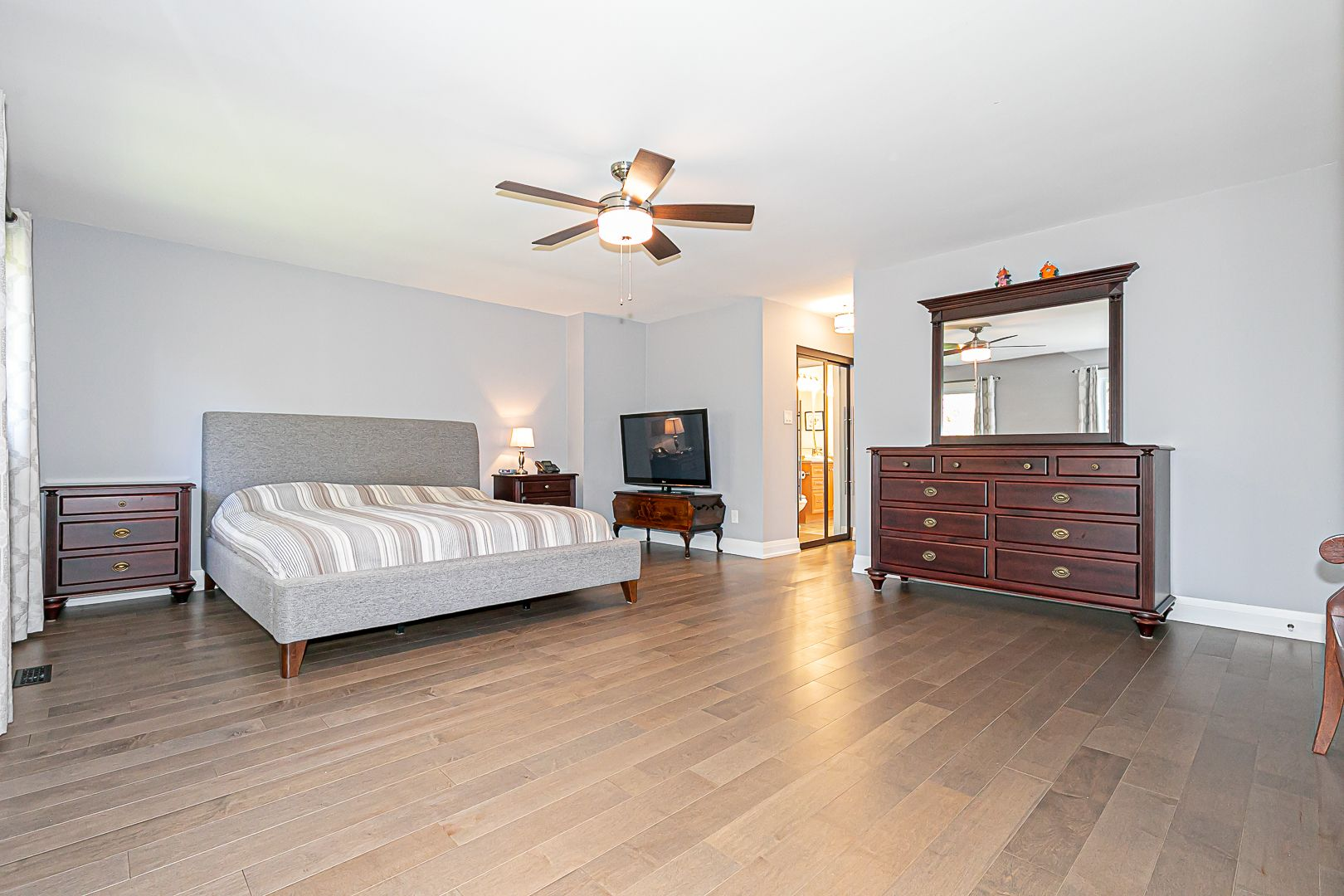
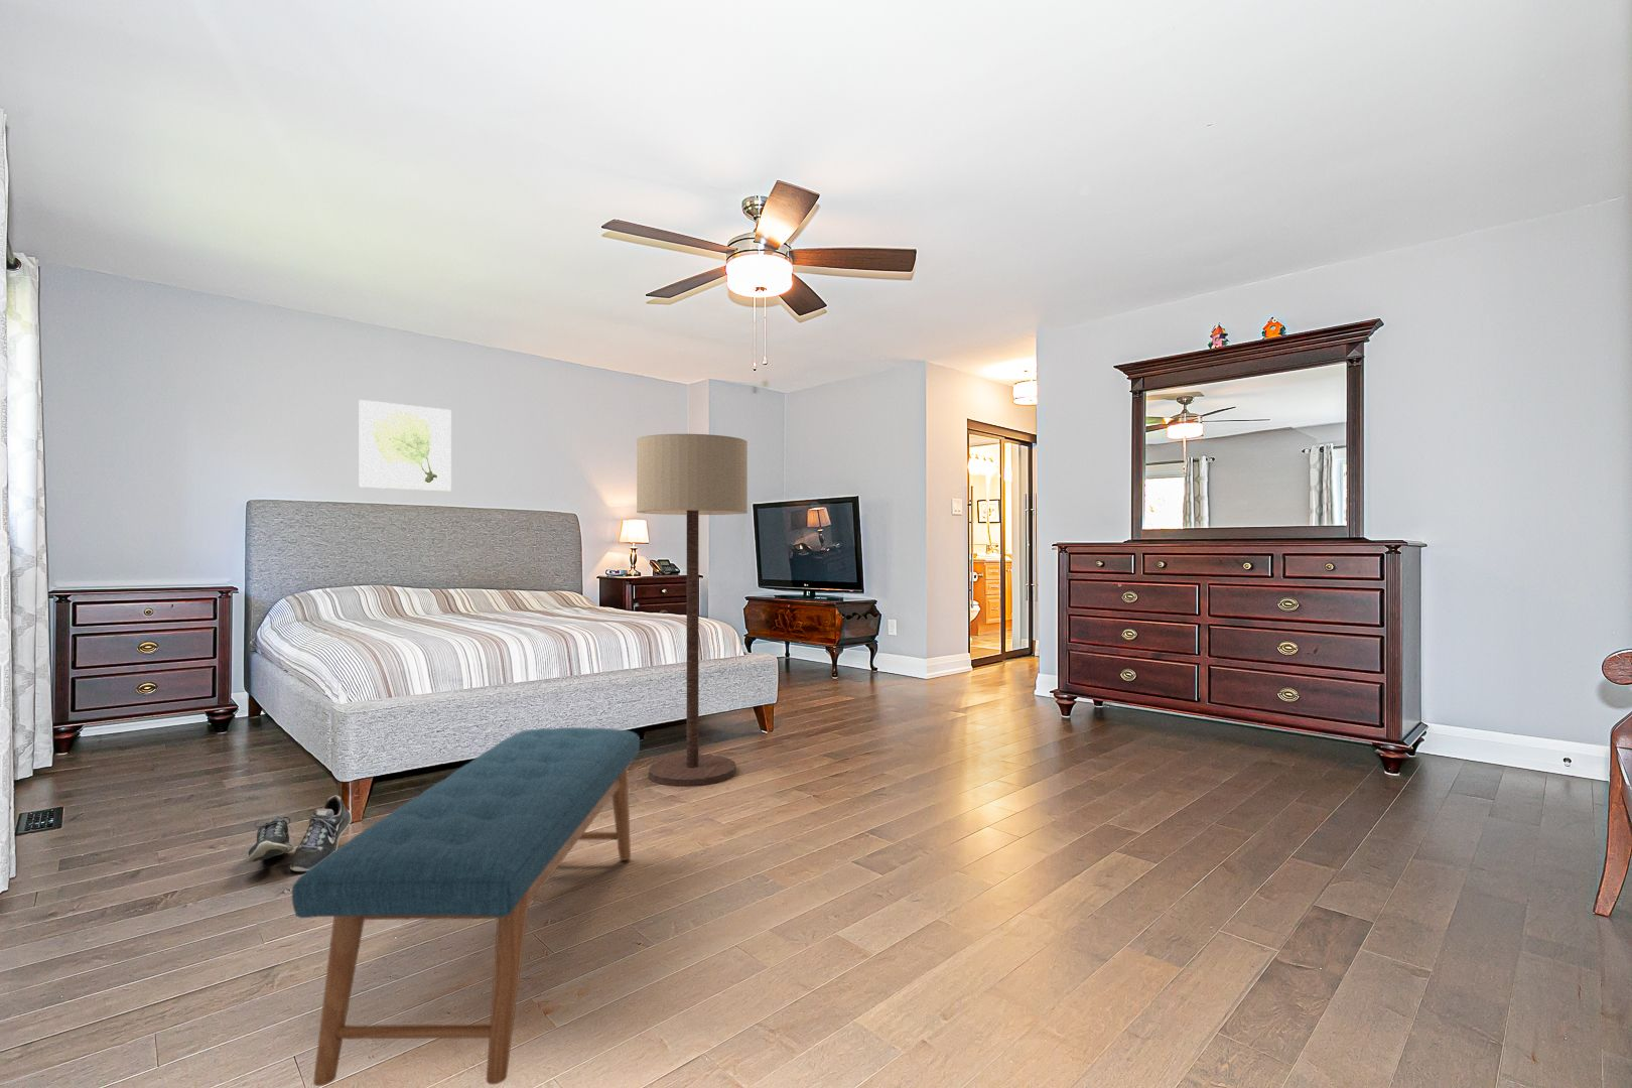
+ shoe (305, 835)
+ floor lamp (692, 606)
+ bench (514, 856)
+ wall art (406, 447)
